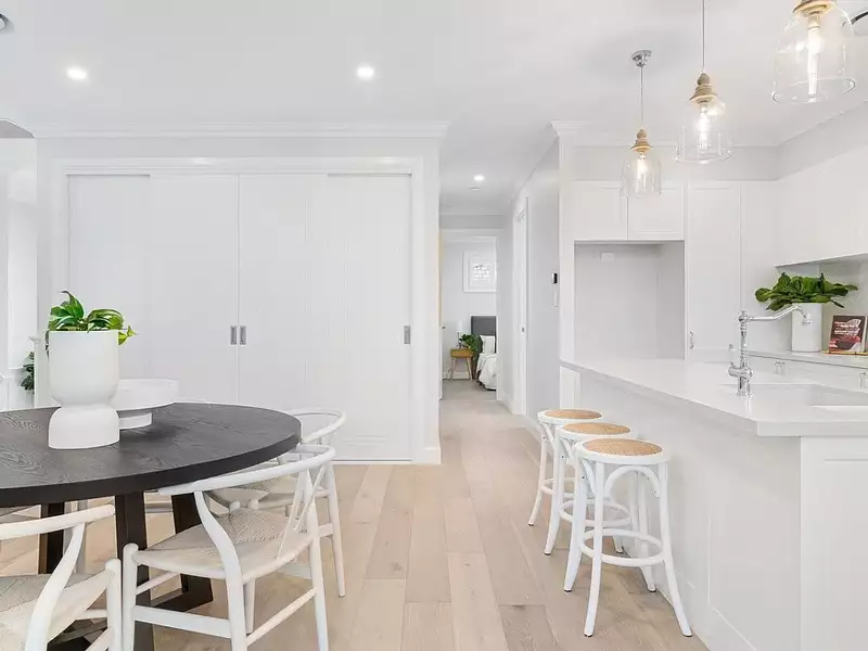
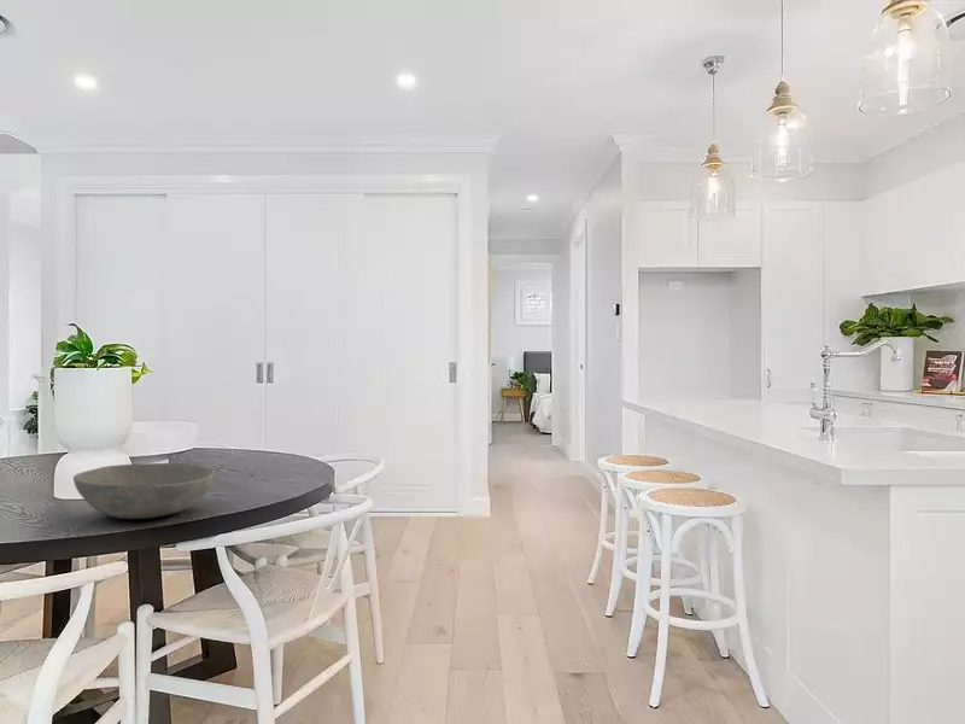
+ bowl (146, 492)
